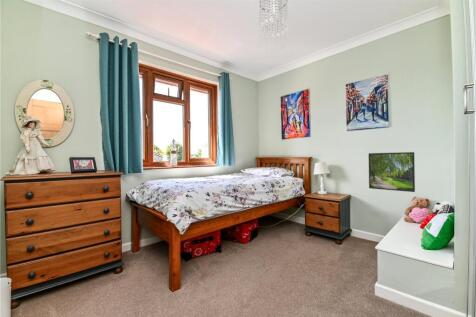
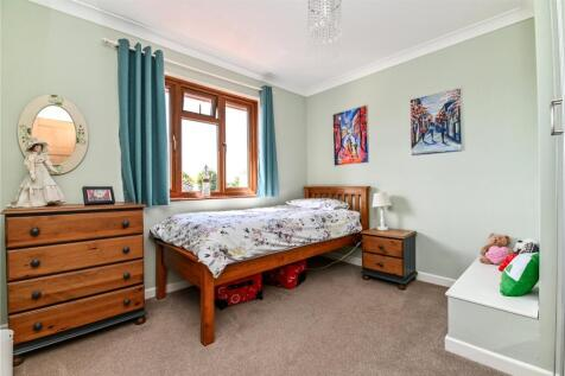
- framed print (390, 171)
